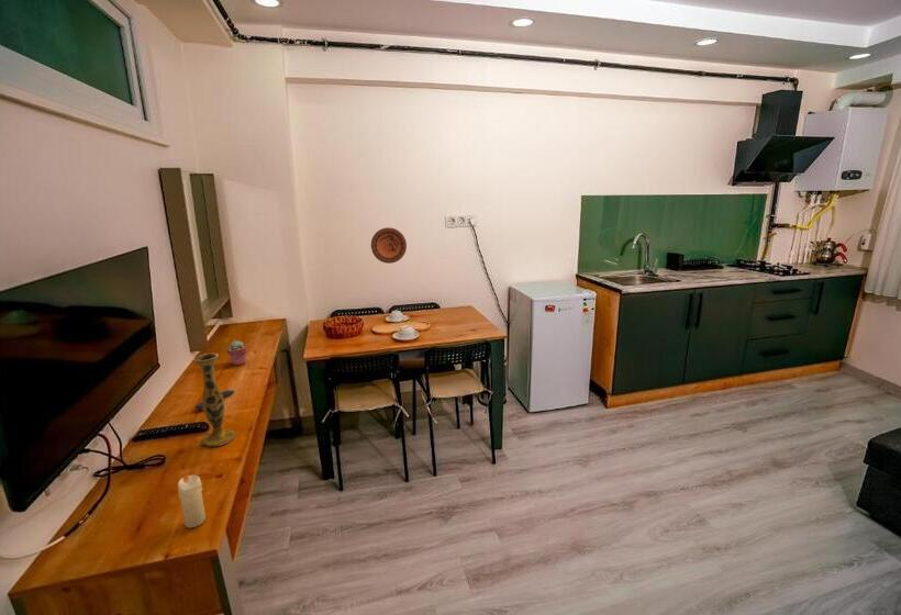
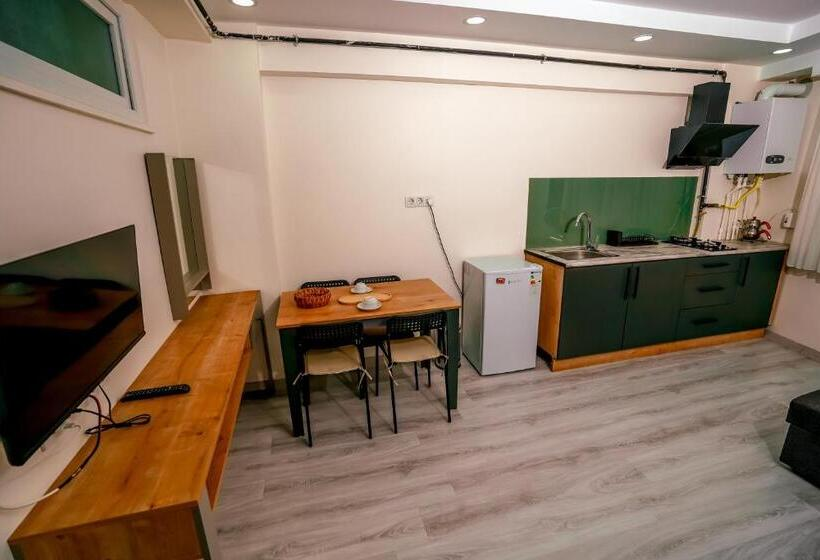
- candle (191, 496)
- potted succulent (237, 351)
- decorative plate (388, 245)
- vase (213, 399)
- remote control (222, 395)
